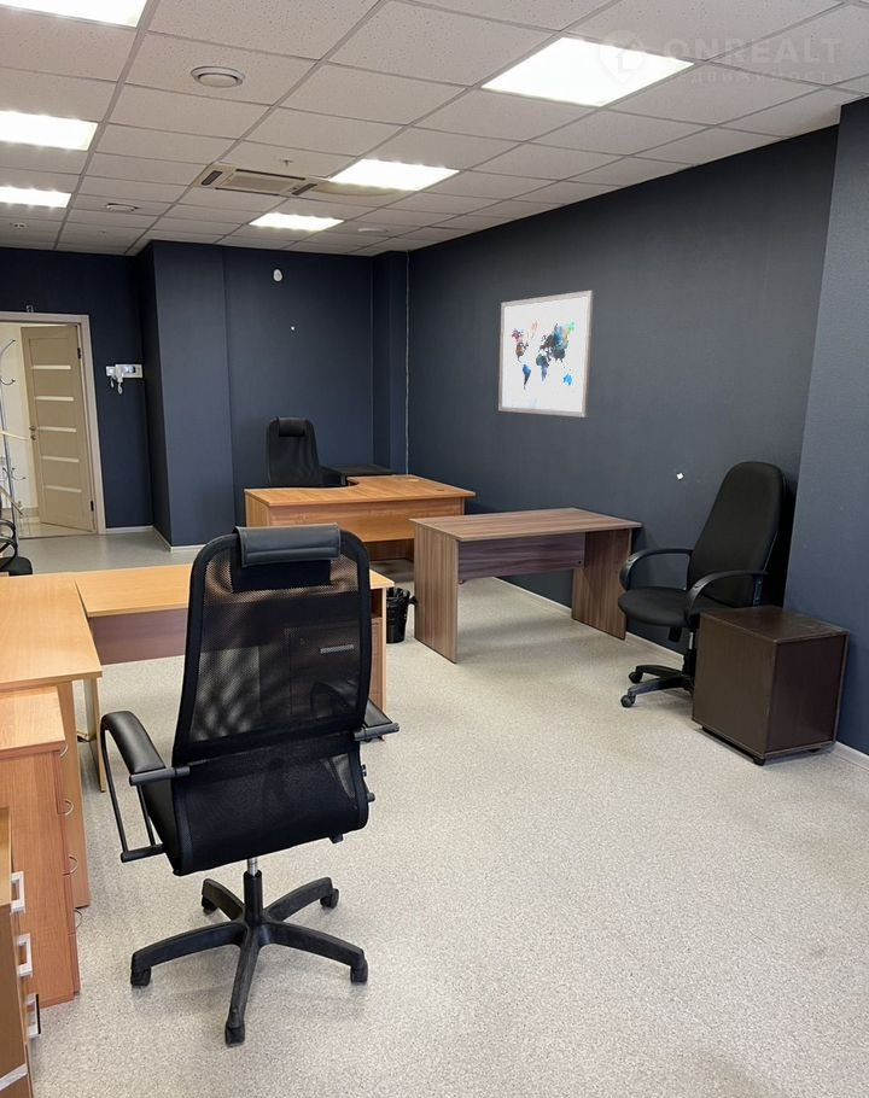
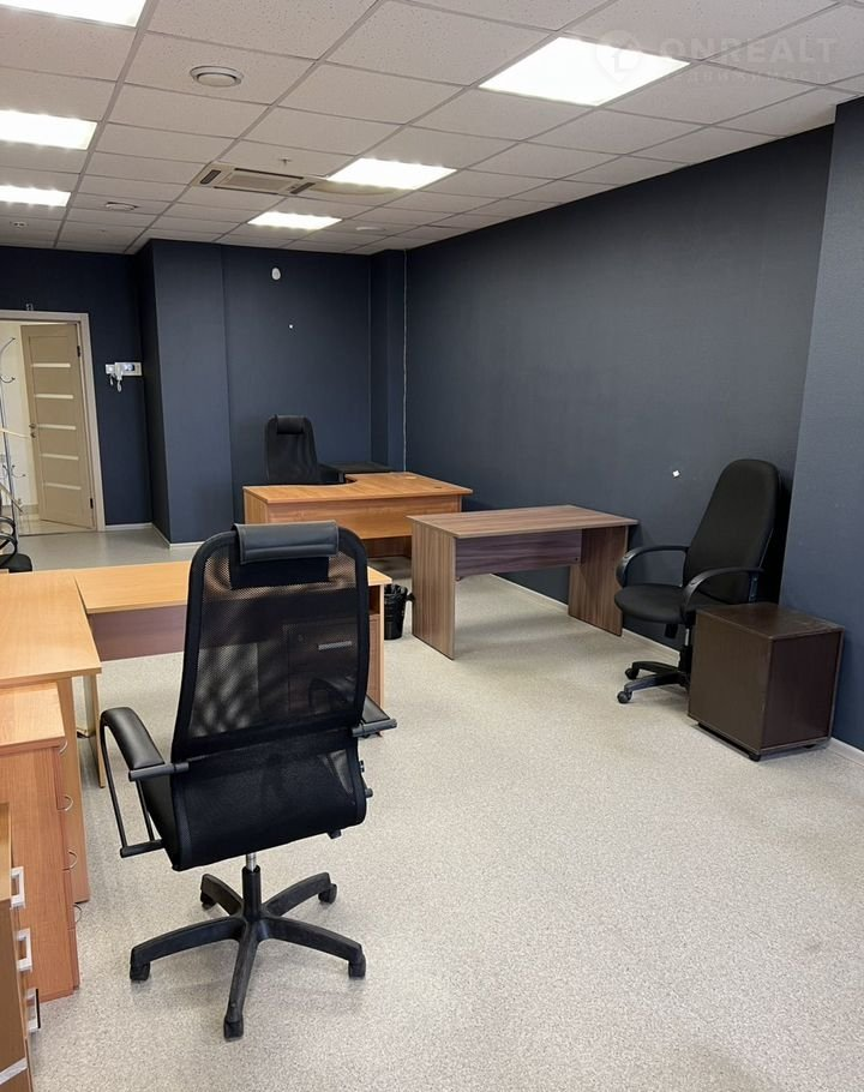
- wall art (541, 356)
